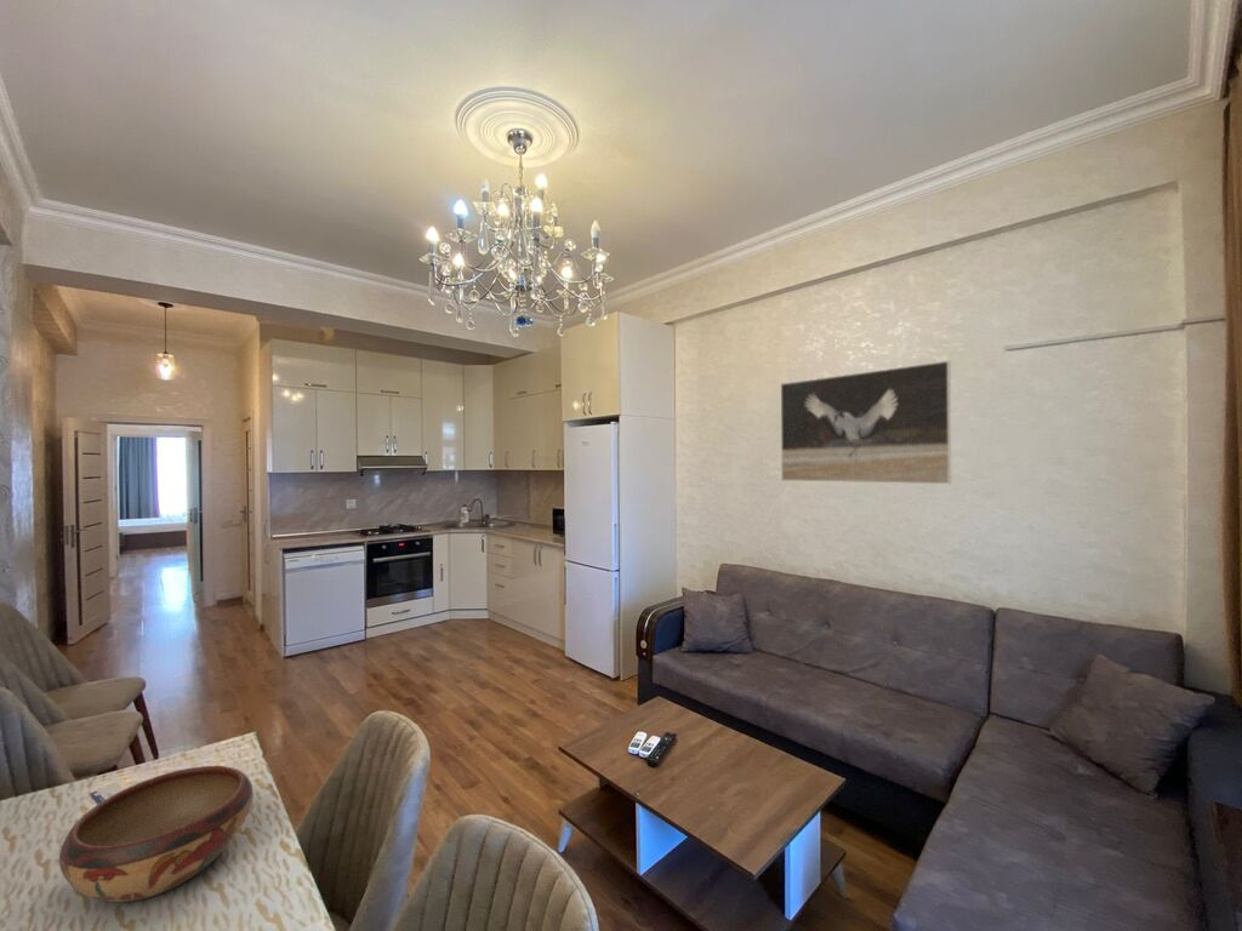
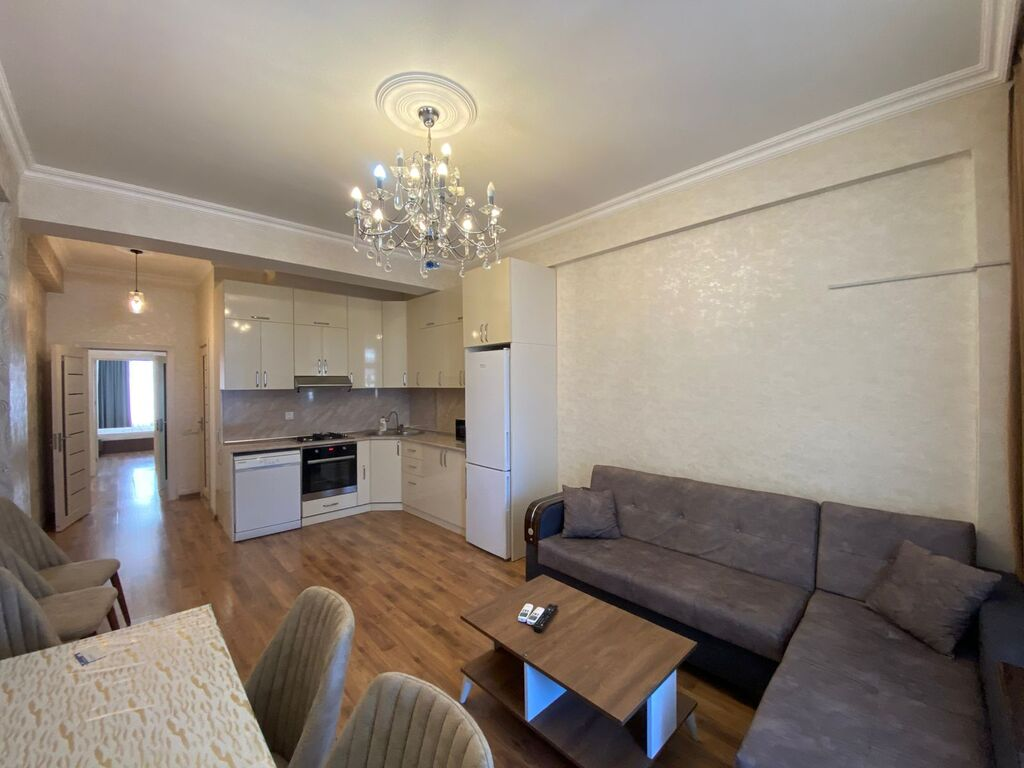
- decorative bowl (165, 834)
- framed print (855, 428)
